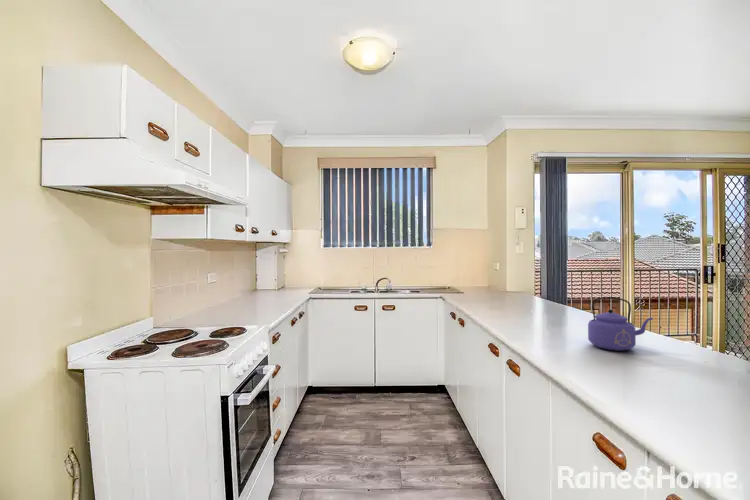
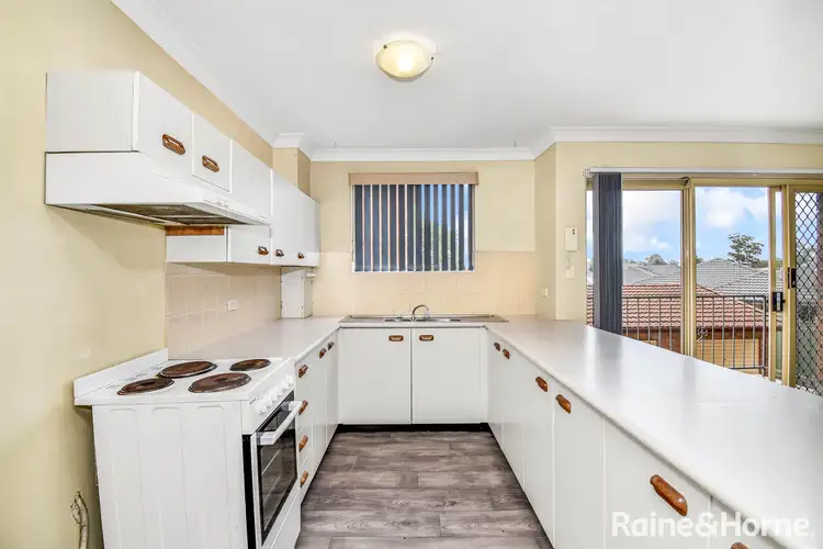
- kettle (619, 322)
